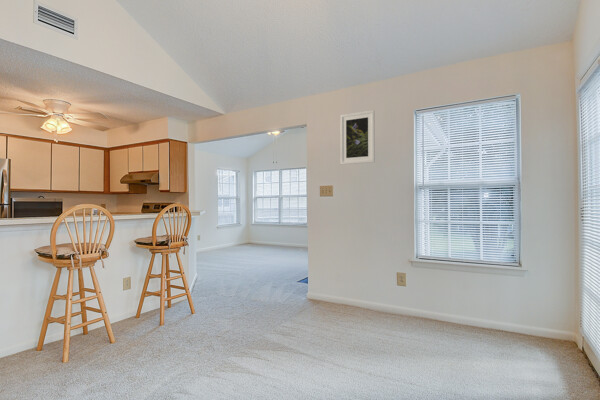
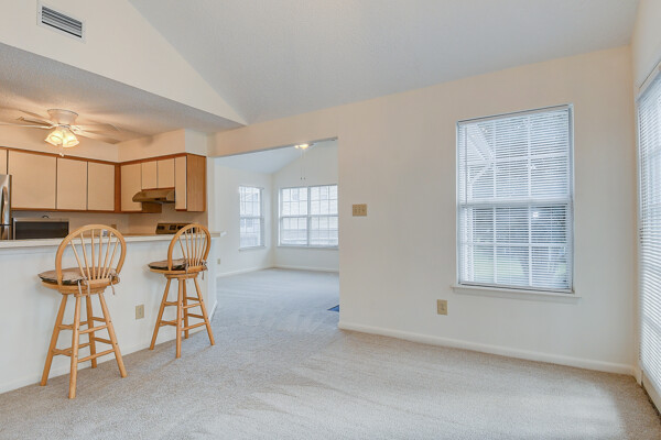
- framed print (357, 138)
